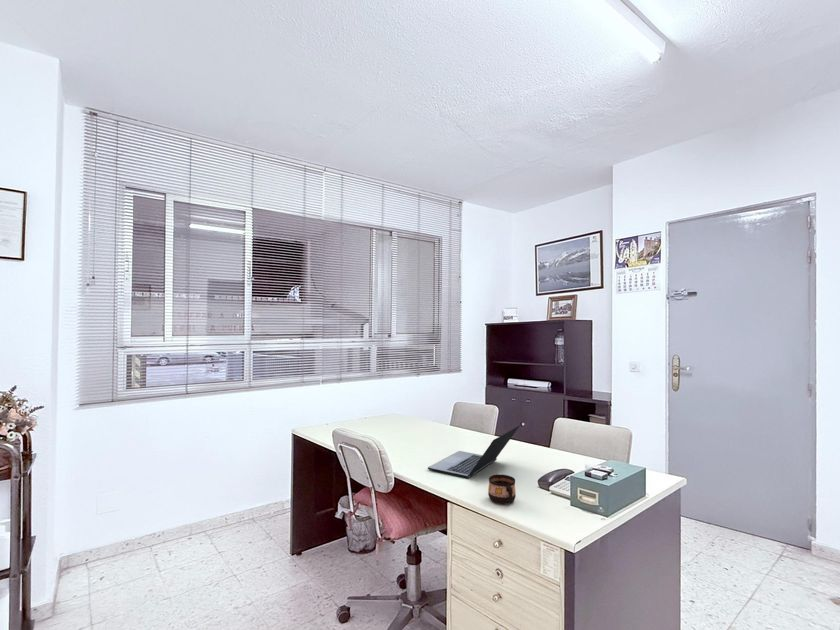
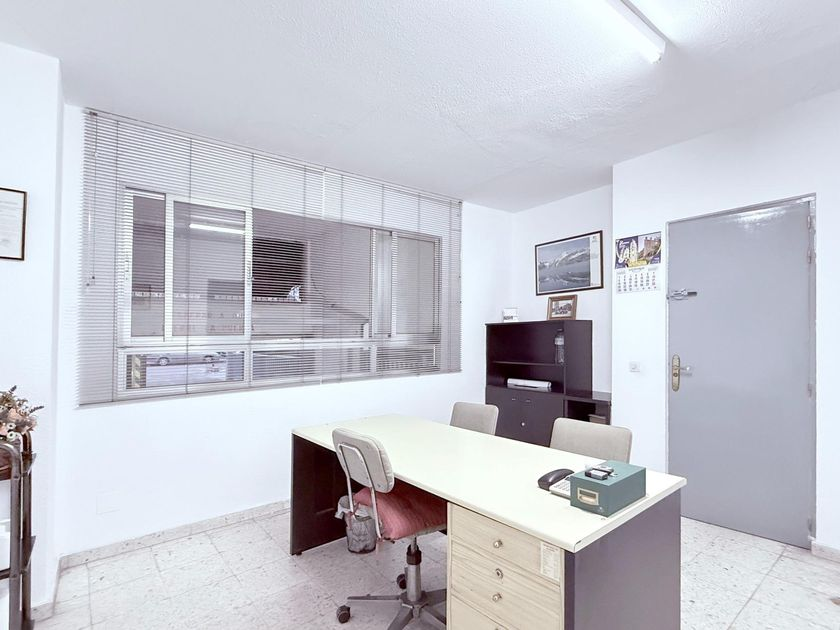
- cup (501, 490)
- laptop (472, 453)
